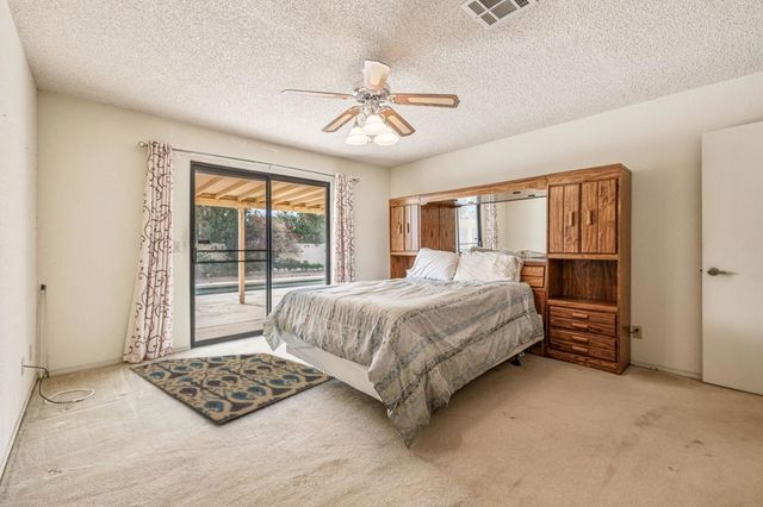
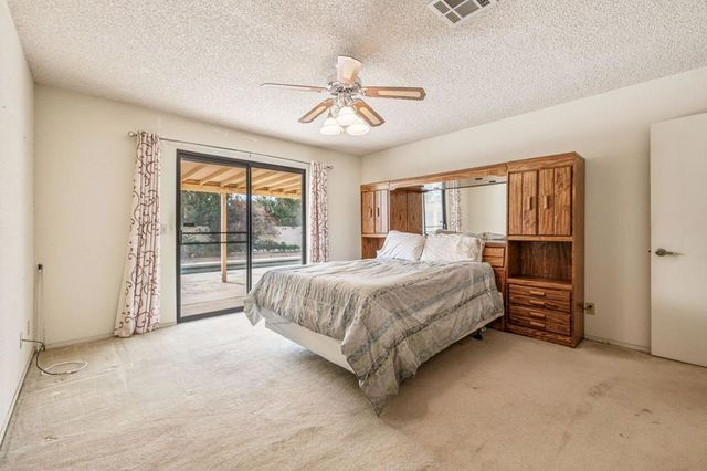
- rug (230, 371)
